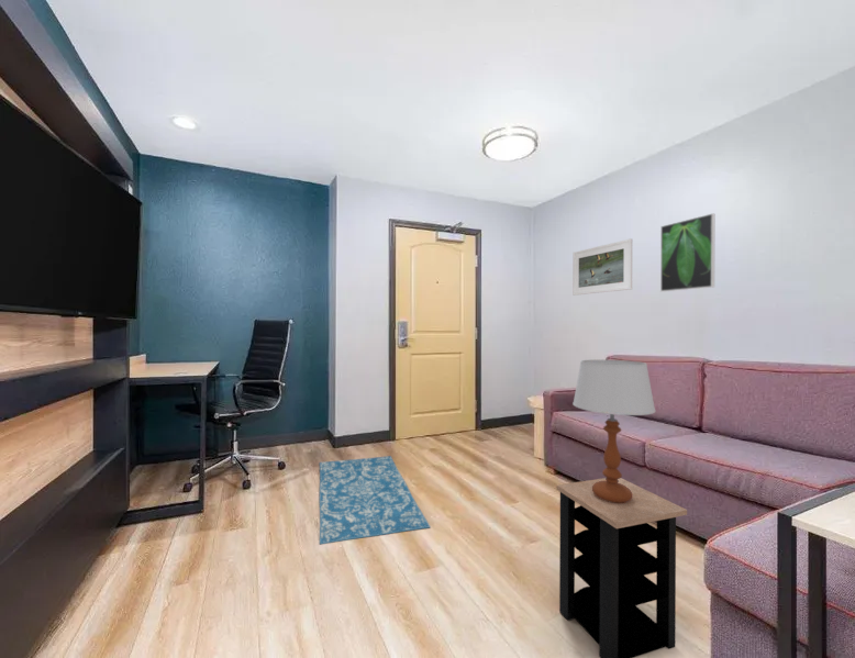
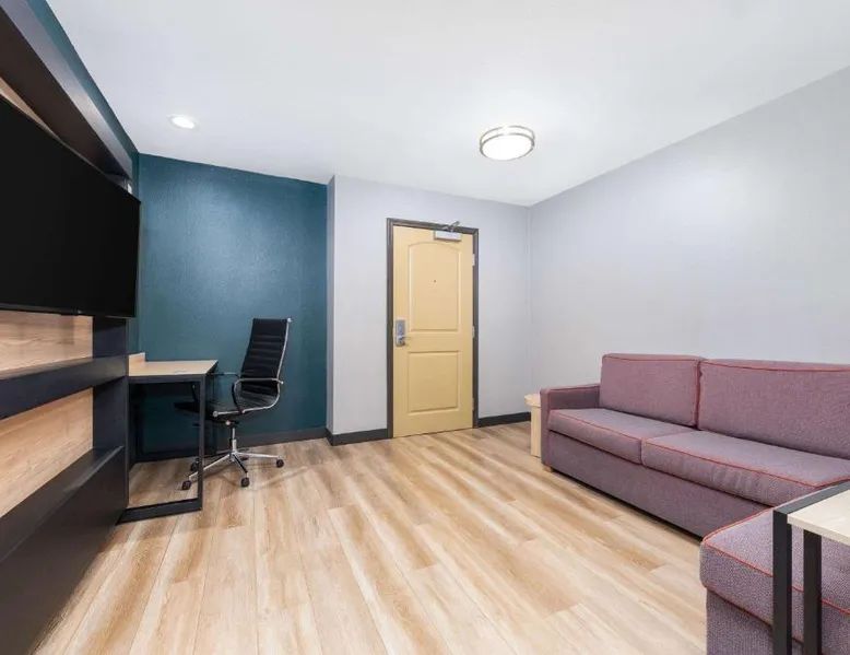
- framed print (600, 269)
- rug (364, 488)
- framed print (686, 255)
- table lamp (612, 428)
- side table (614, 562)
